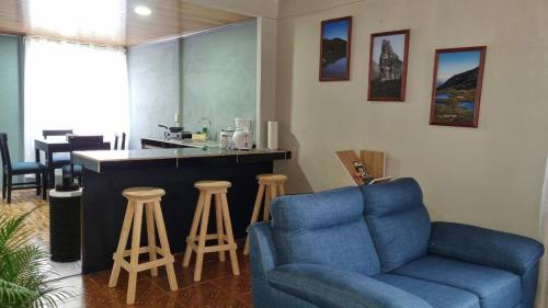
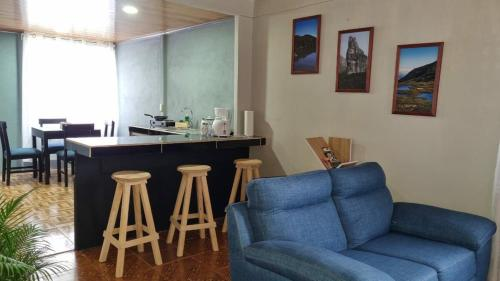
- trash can (68, 216)
